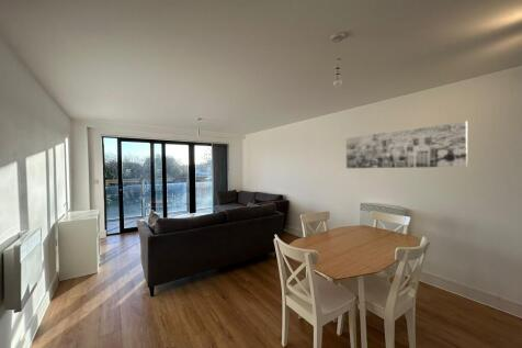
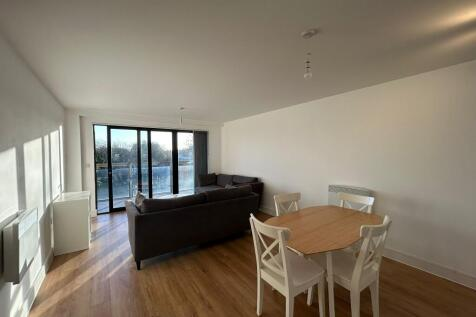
- wall art (394, 149)
